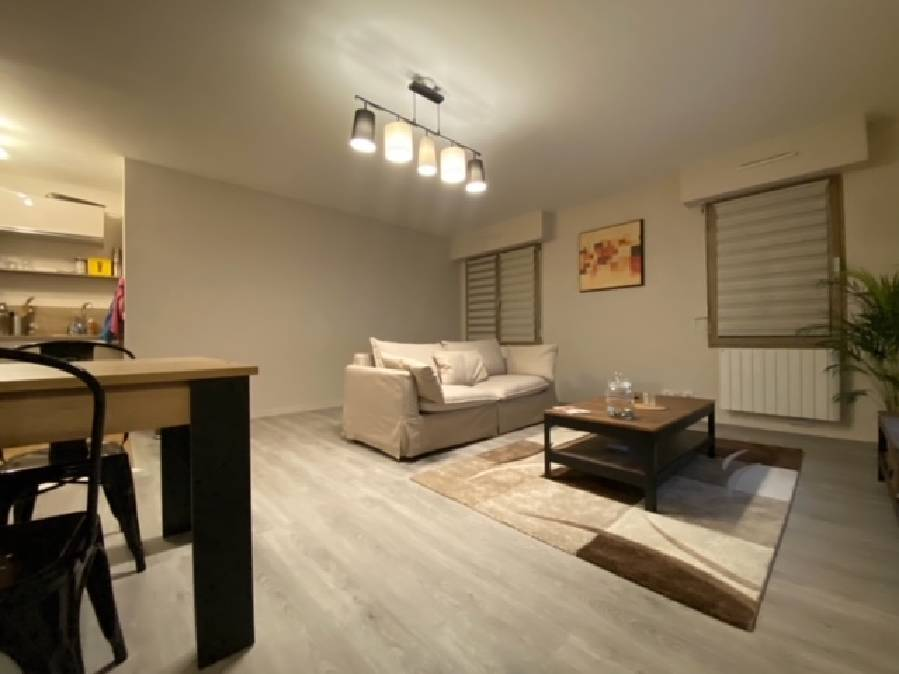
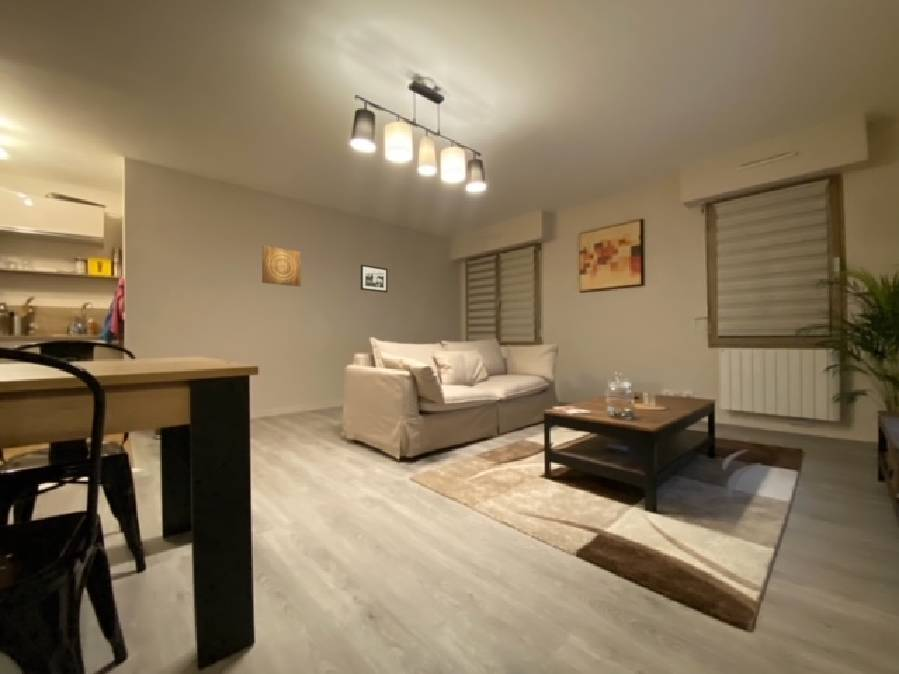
+ picture frame (374, 278)
+ wall art (282, 266)
